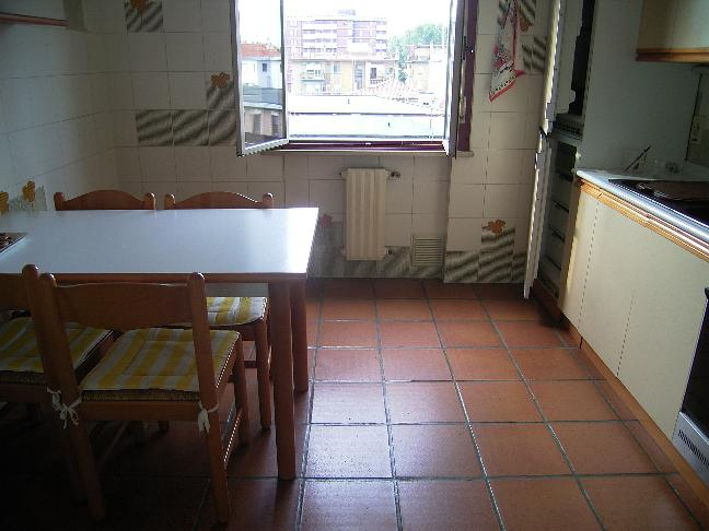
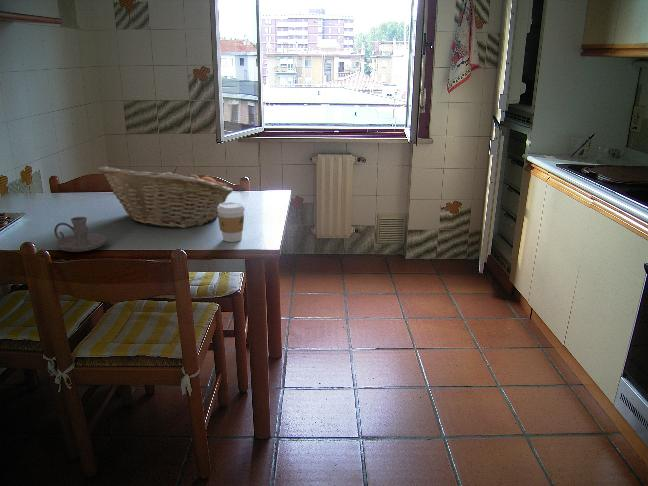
+ coffee cup (231, 221)
+ fruit basket (167, 190)
+ candle holder (76, 232)
